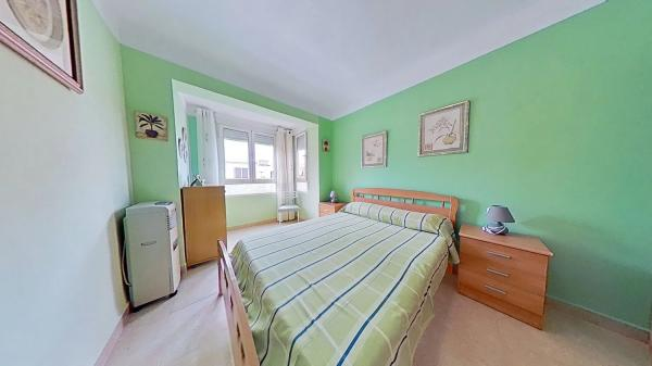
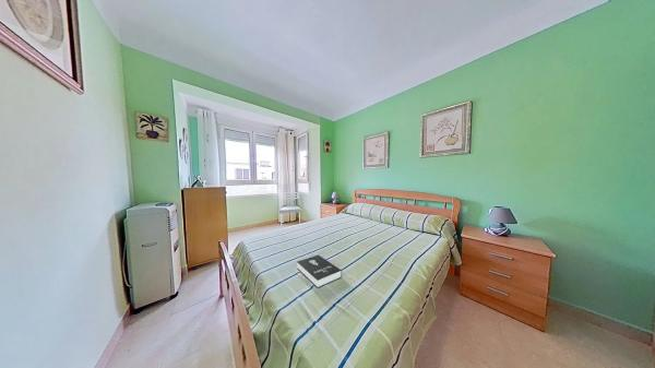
+ booklet (318, 269)
